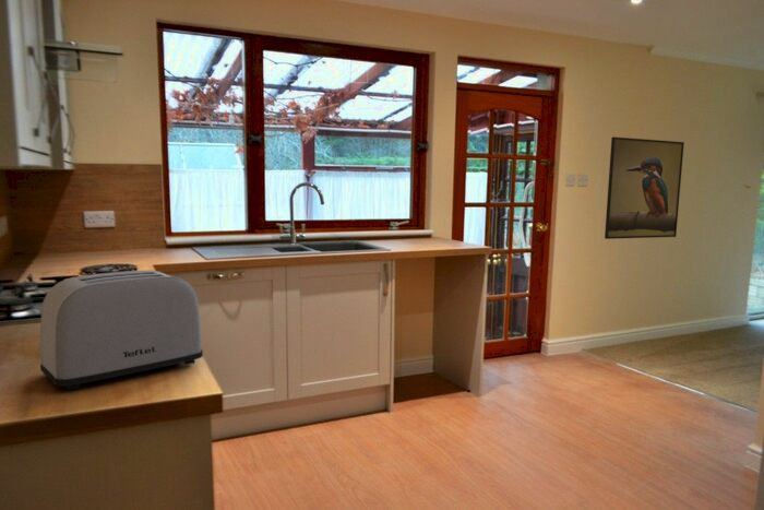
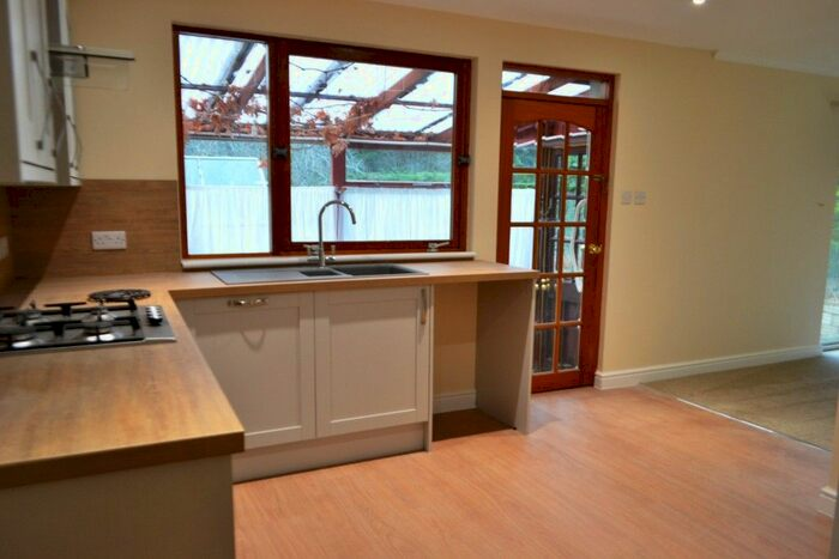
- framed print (645, 189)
- toaster (127, 321)
